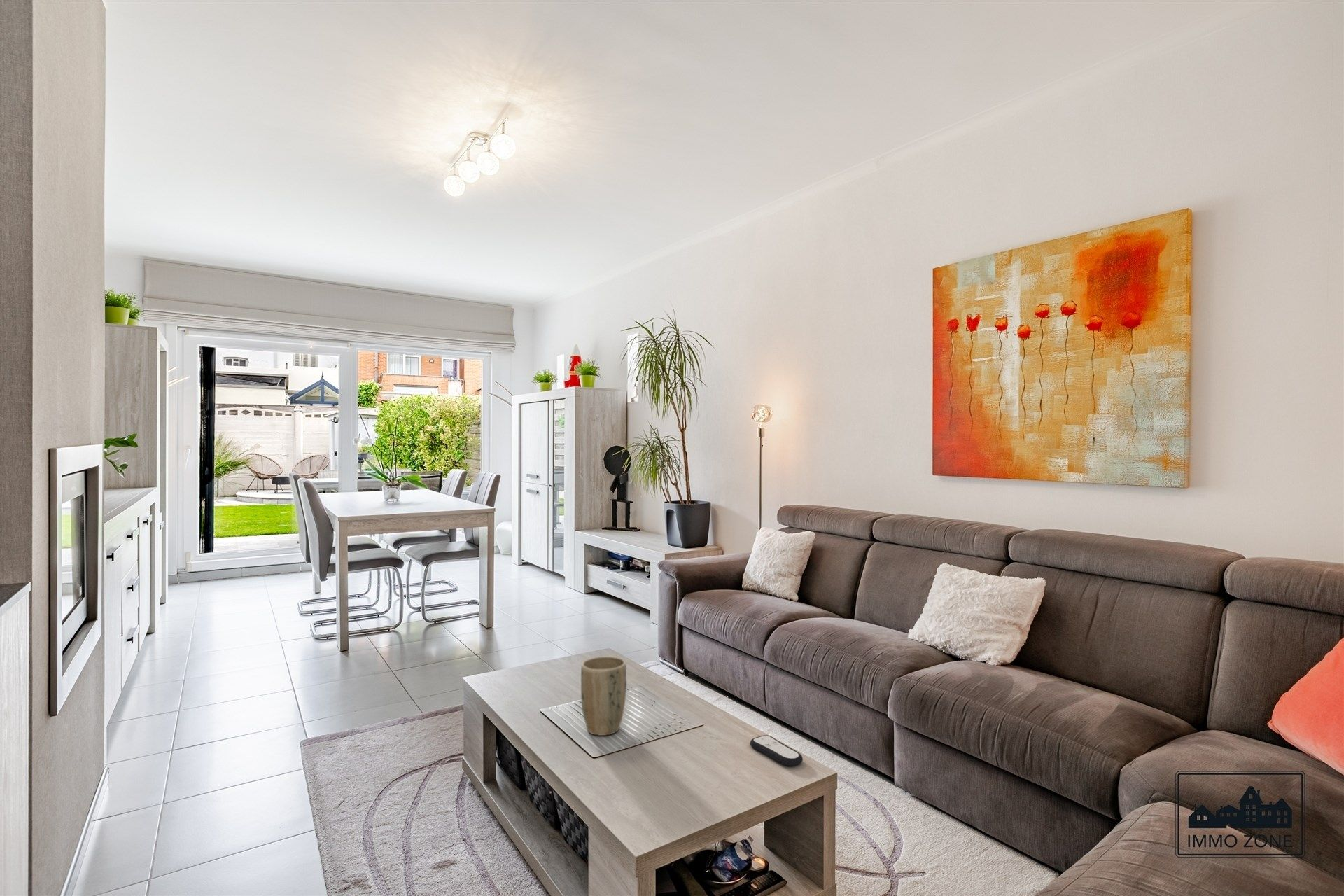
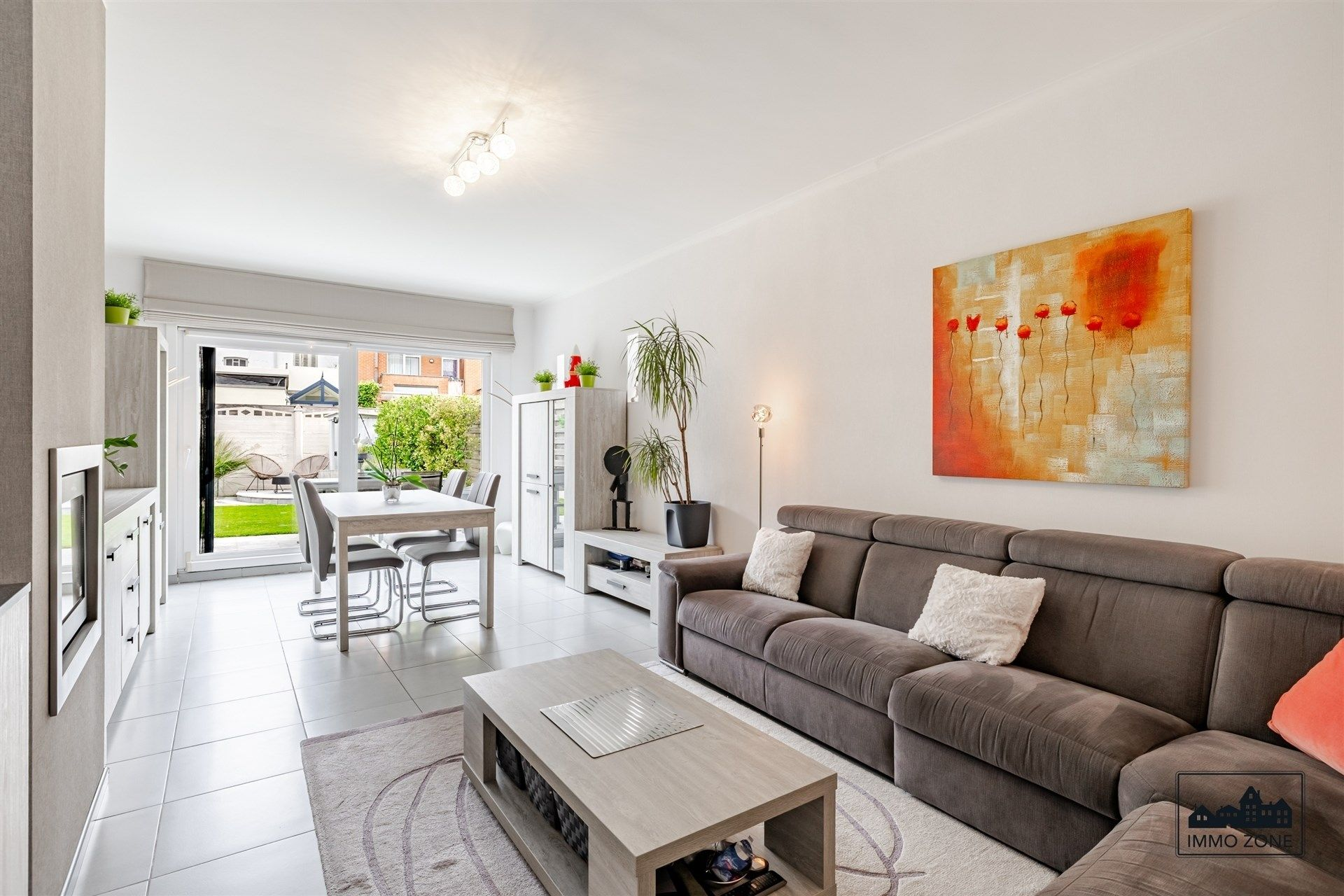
- remote control (776, 750)
- plant pot (603, 696)
